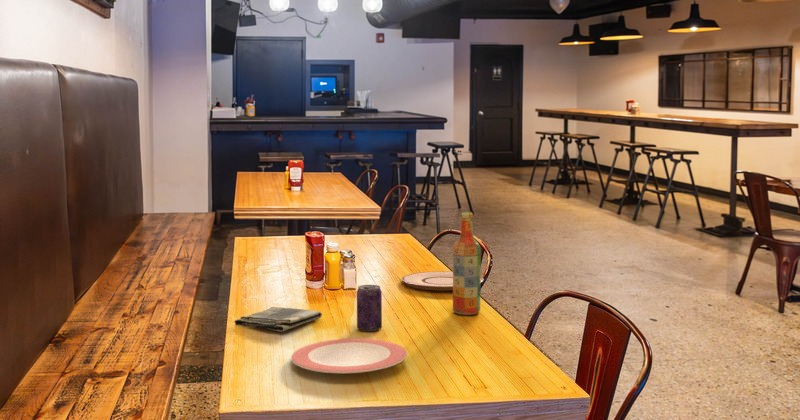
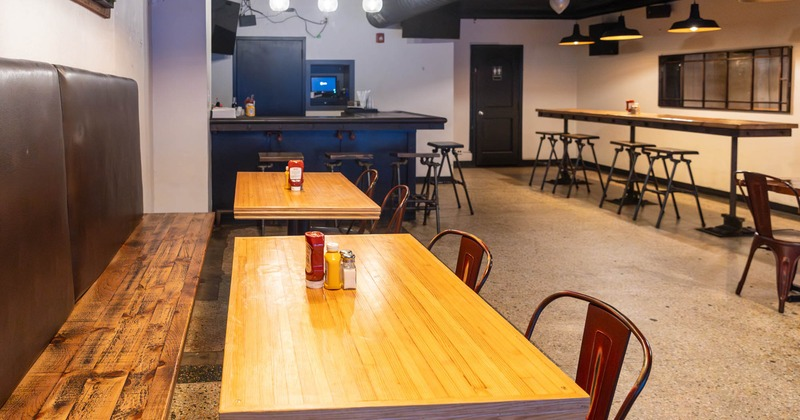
- dish towel (278, 316)
- plate (349, 357)
- beverage can (369, 307)
- plate (442, 280)
- beer bottle (466, 262)
